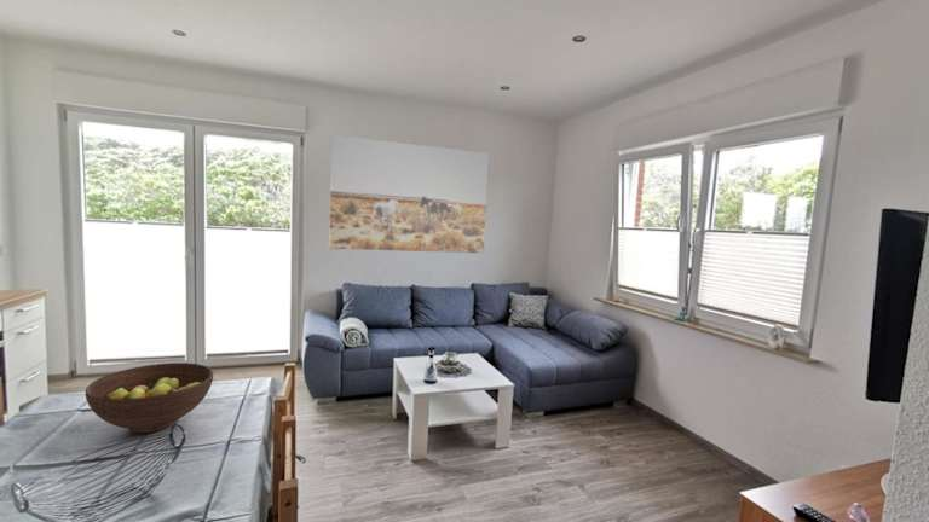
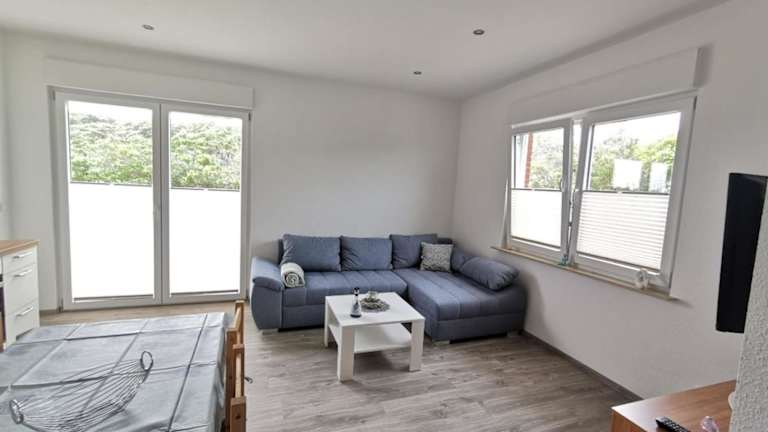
- fruit bowl (154, 401)
- wall art (412, 198)
